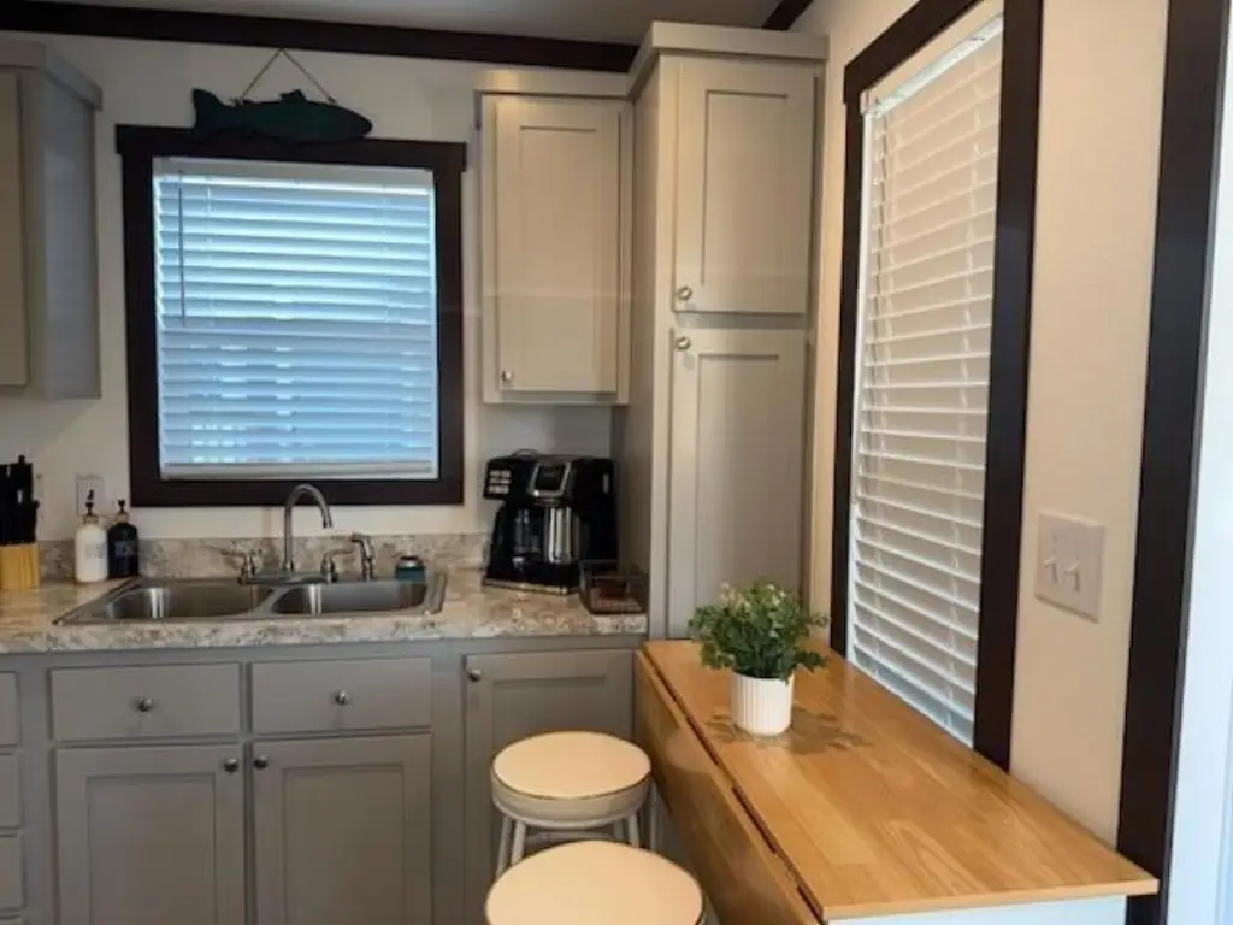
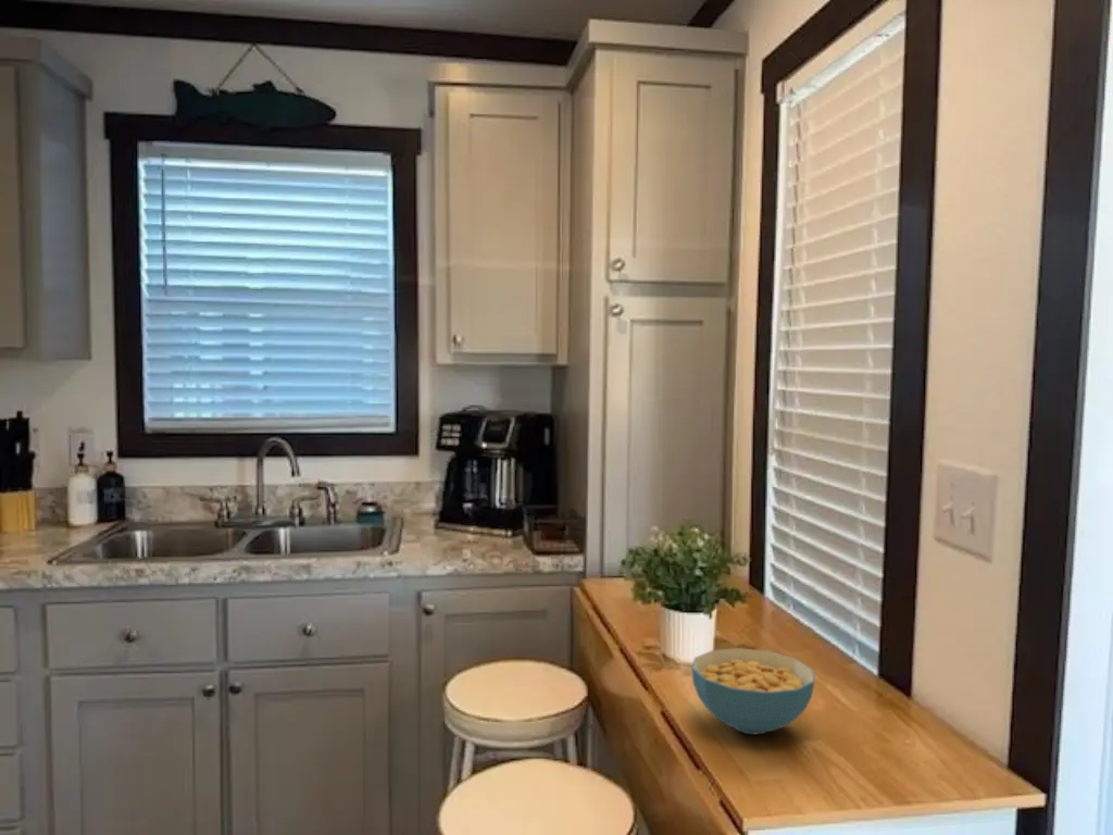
+ cereal bowl (751, 697)
